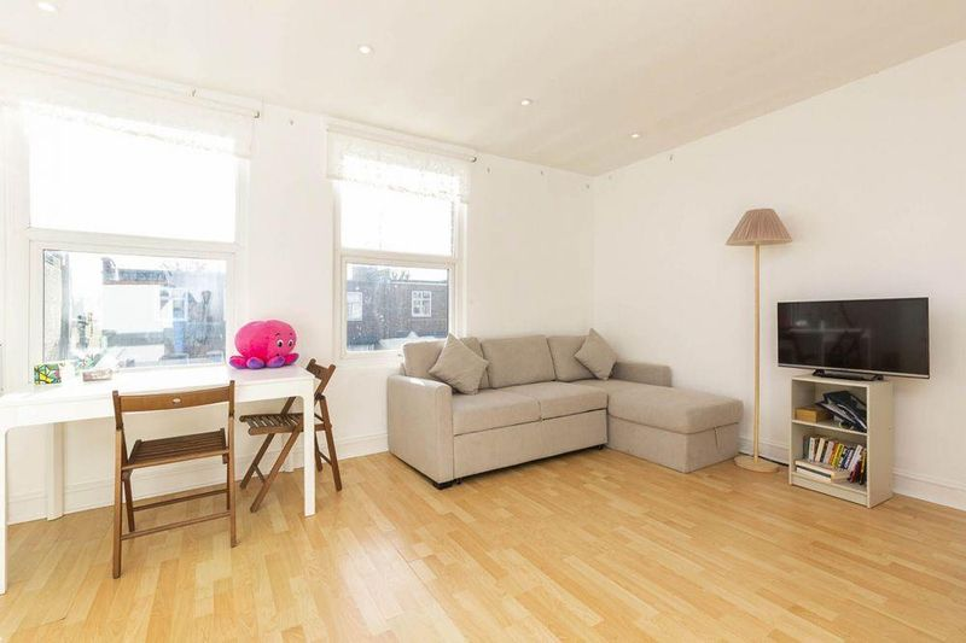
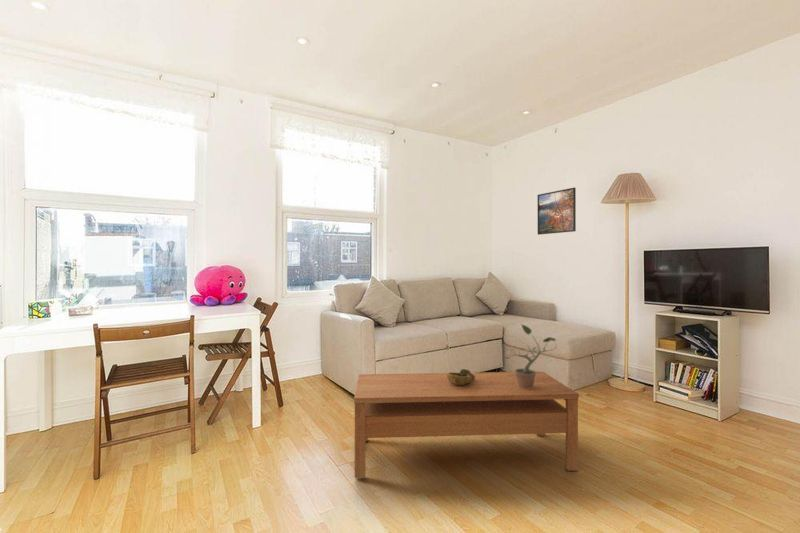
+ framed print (555, 212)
+ potted plant (530, 357)
+ decorative bowl (462, 375)
+ coffee table (459, 418)
